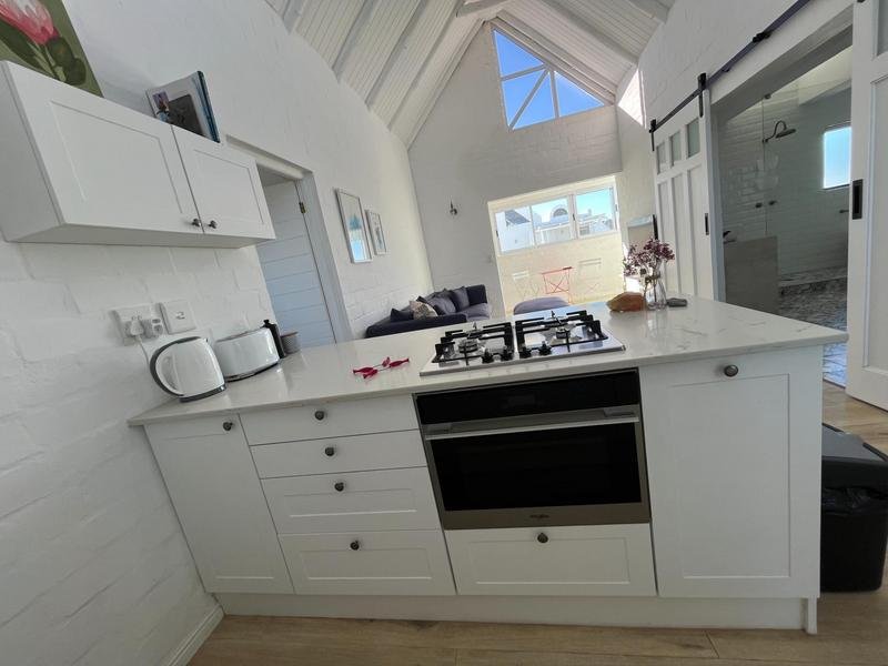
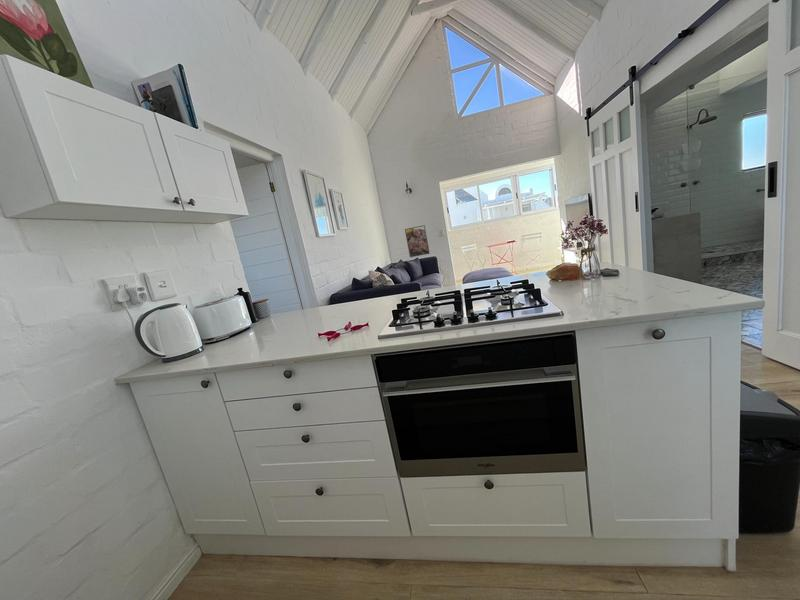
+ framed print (417, 241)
